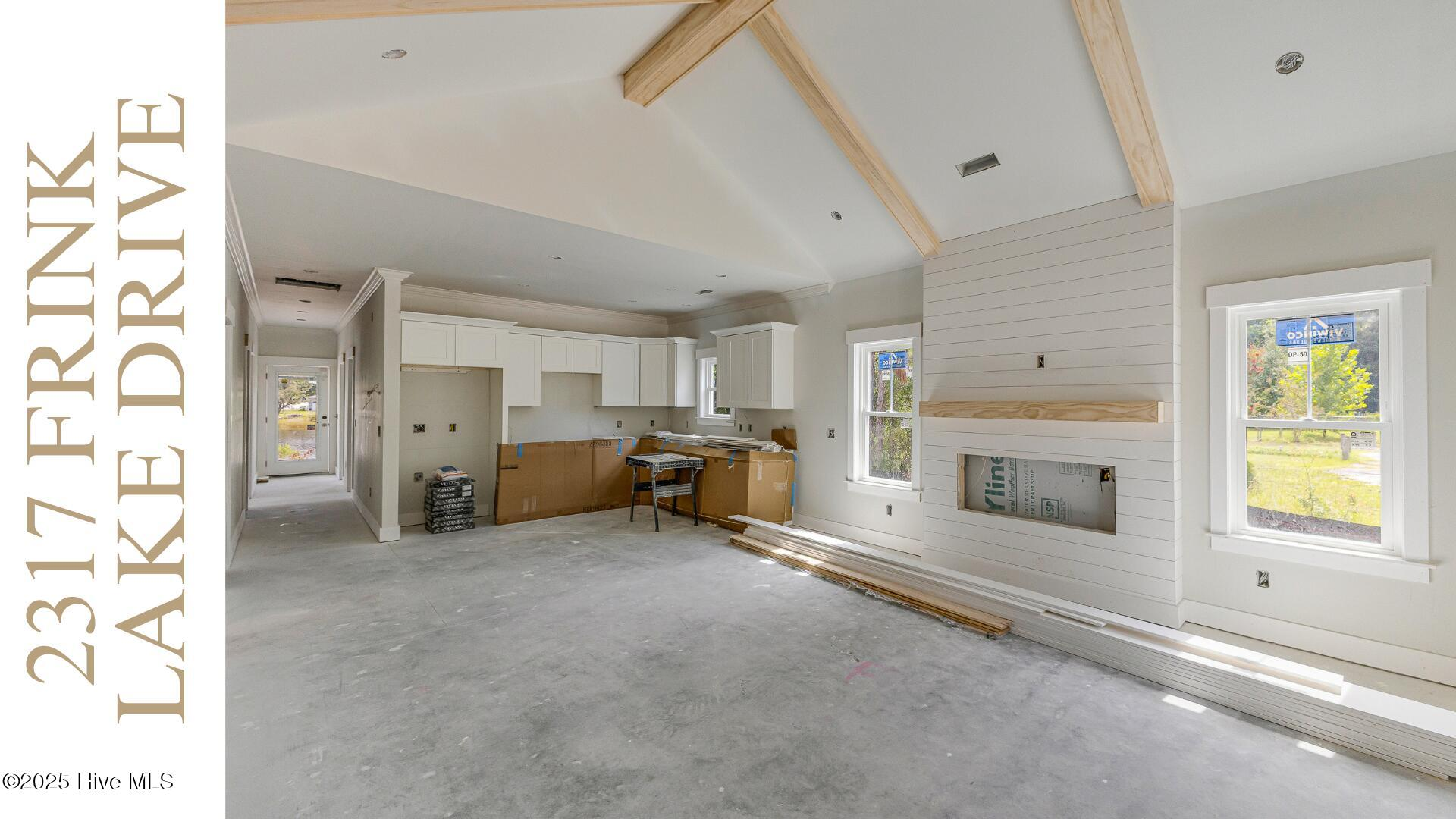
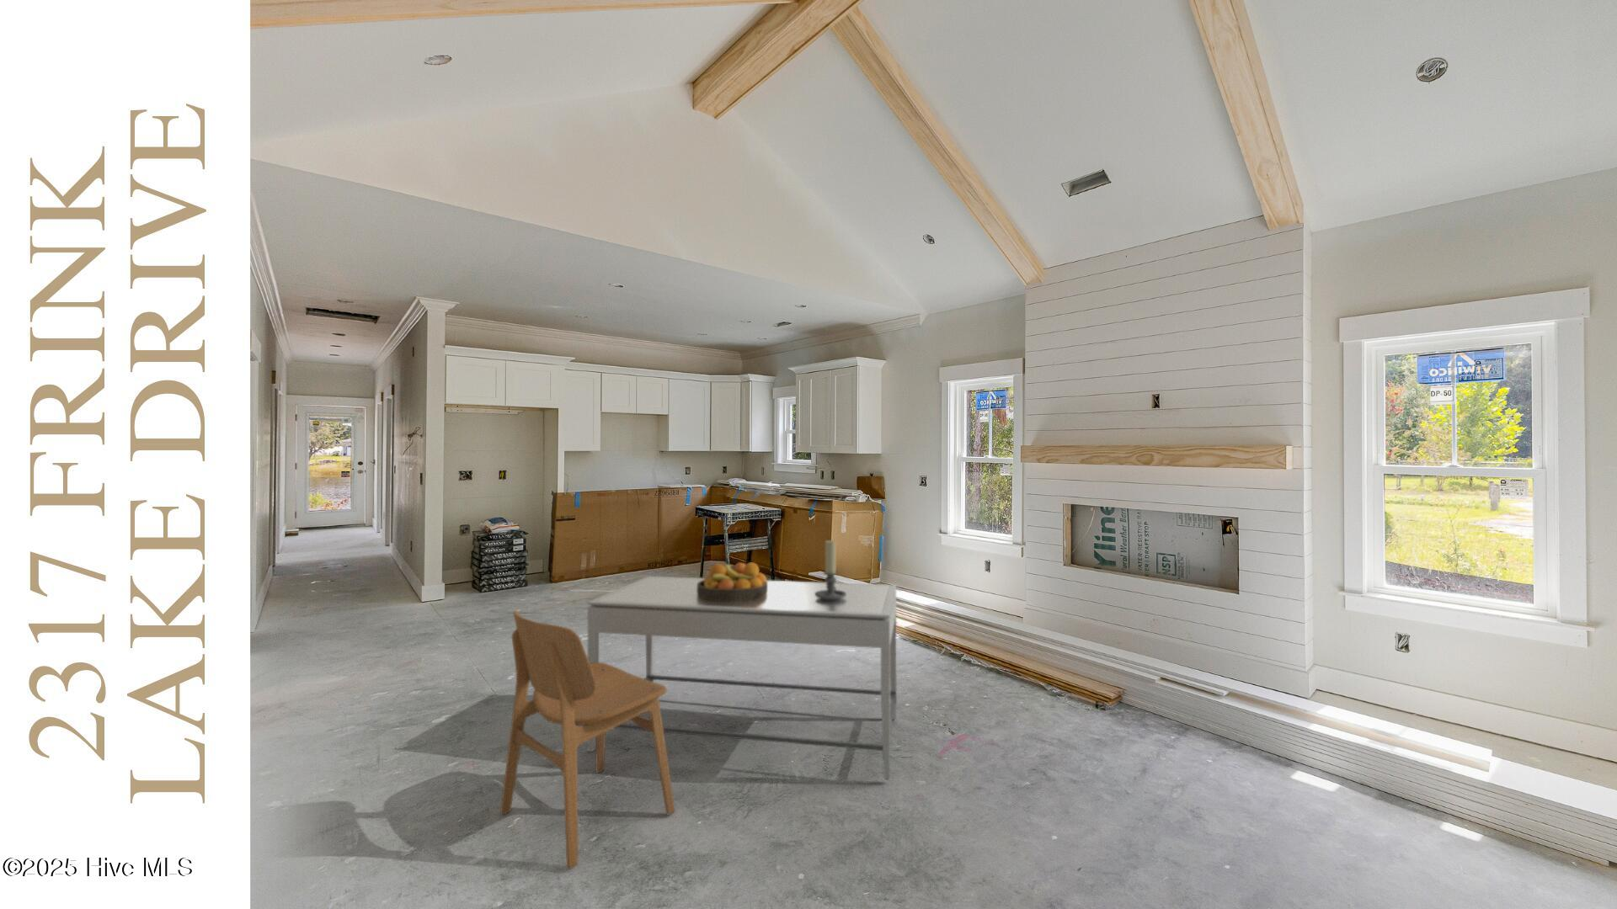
+ fruit bowl (732, 577)
+ dining table (746, 680)
+ dining chair (587, 709)
+ candle holder (831, 568)
